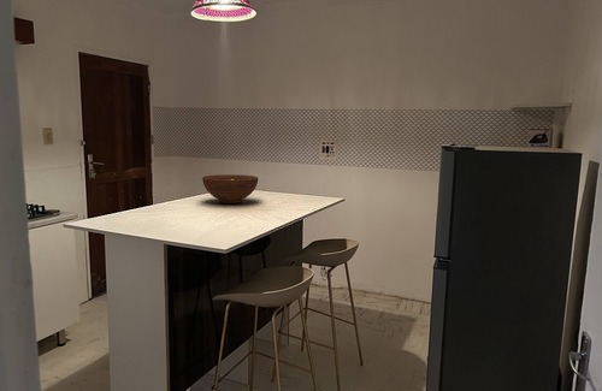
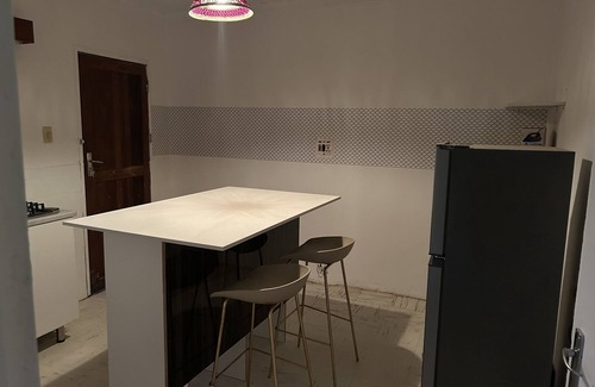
- fruit bowl (230, 189)
